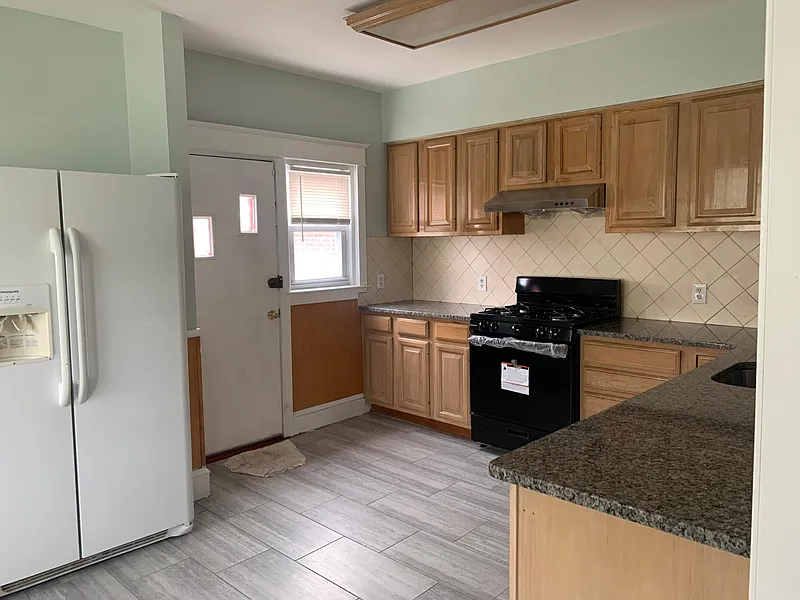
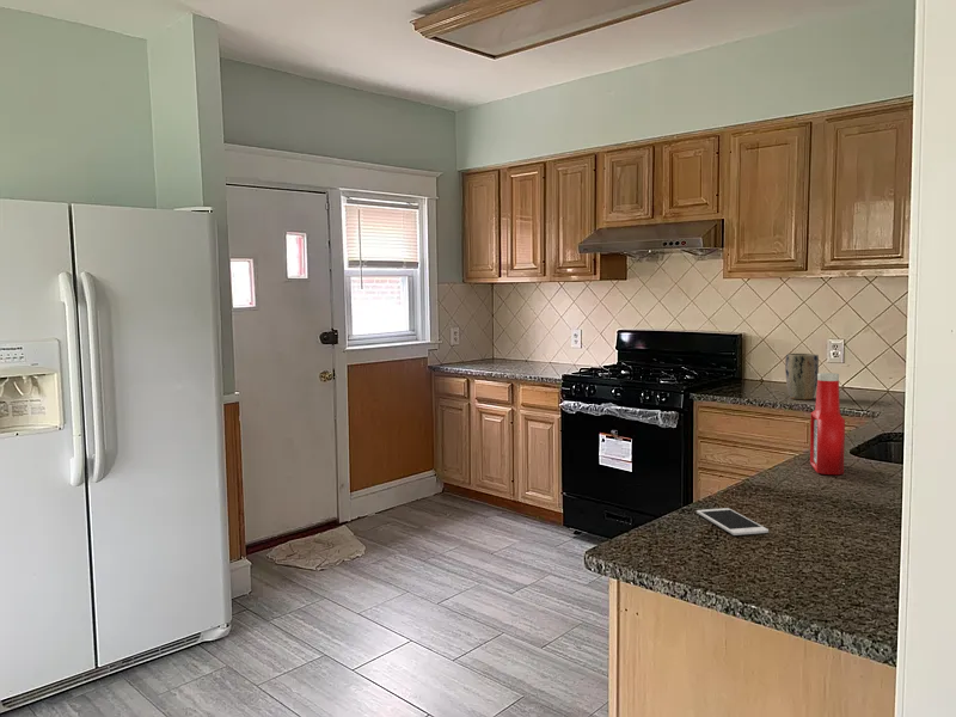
+ cell phone (730, 520)
+ plant pot (801, 375)
+ soap bottle (827, 421)
